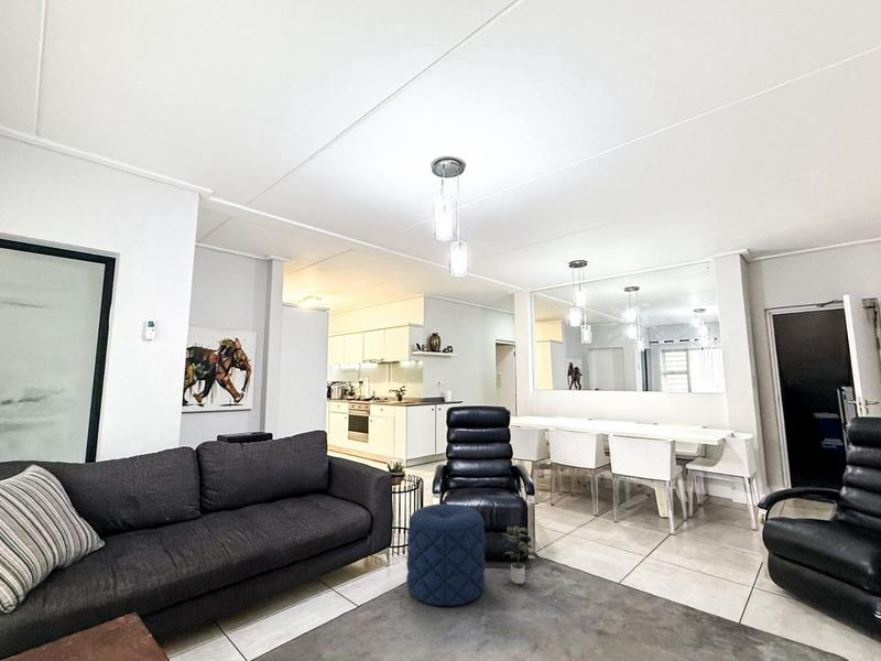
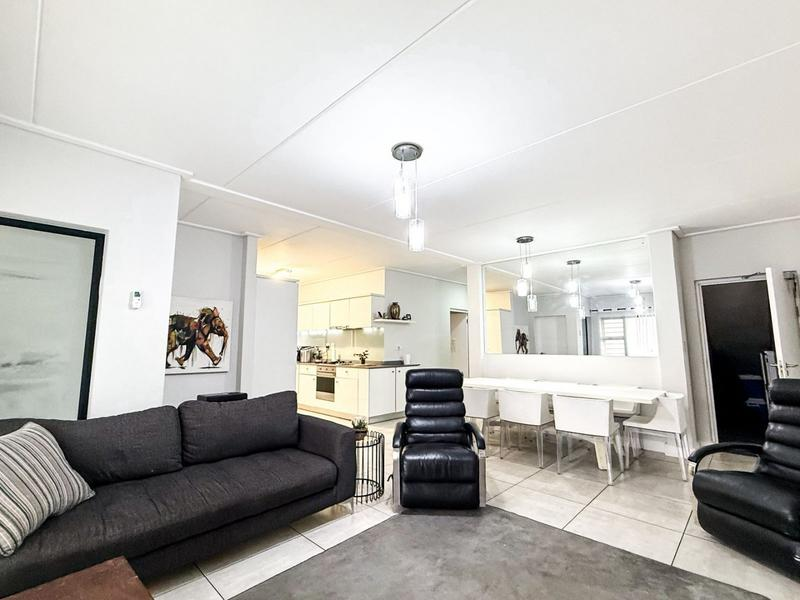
- pouf (446, 548)
- potted plant (520, 550)
